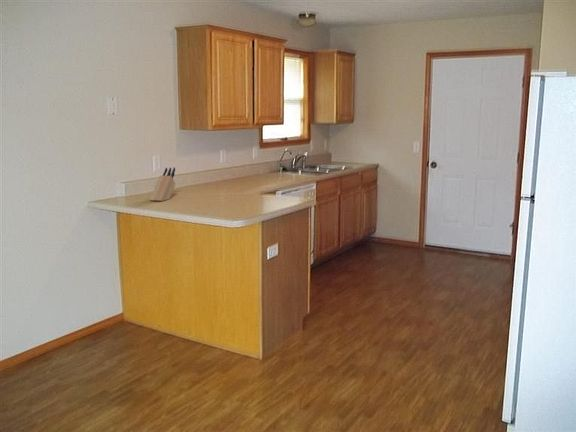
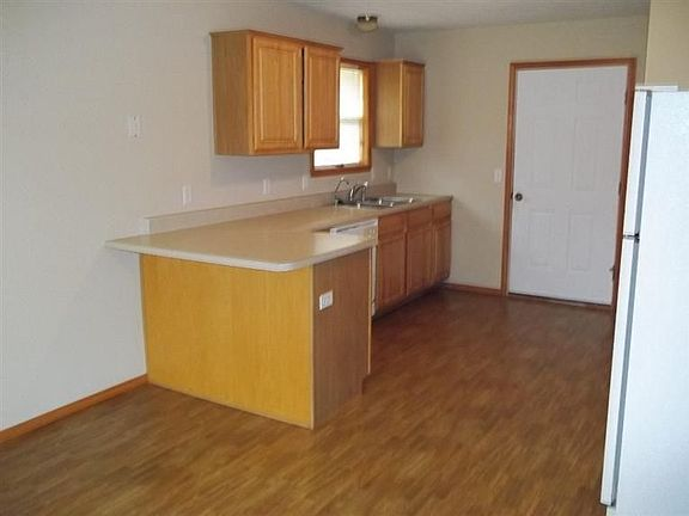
- knife block (163, 183)
